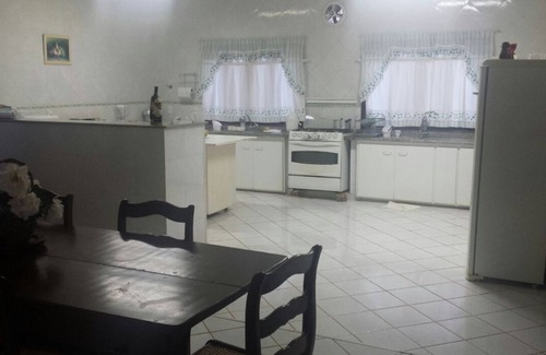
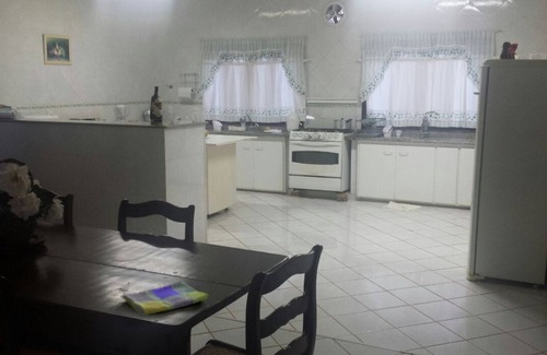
+ dish towel (164, 297)
